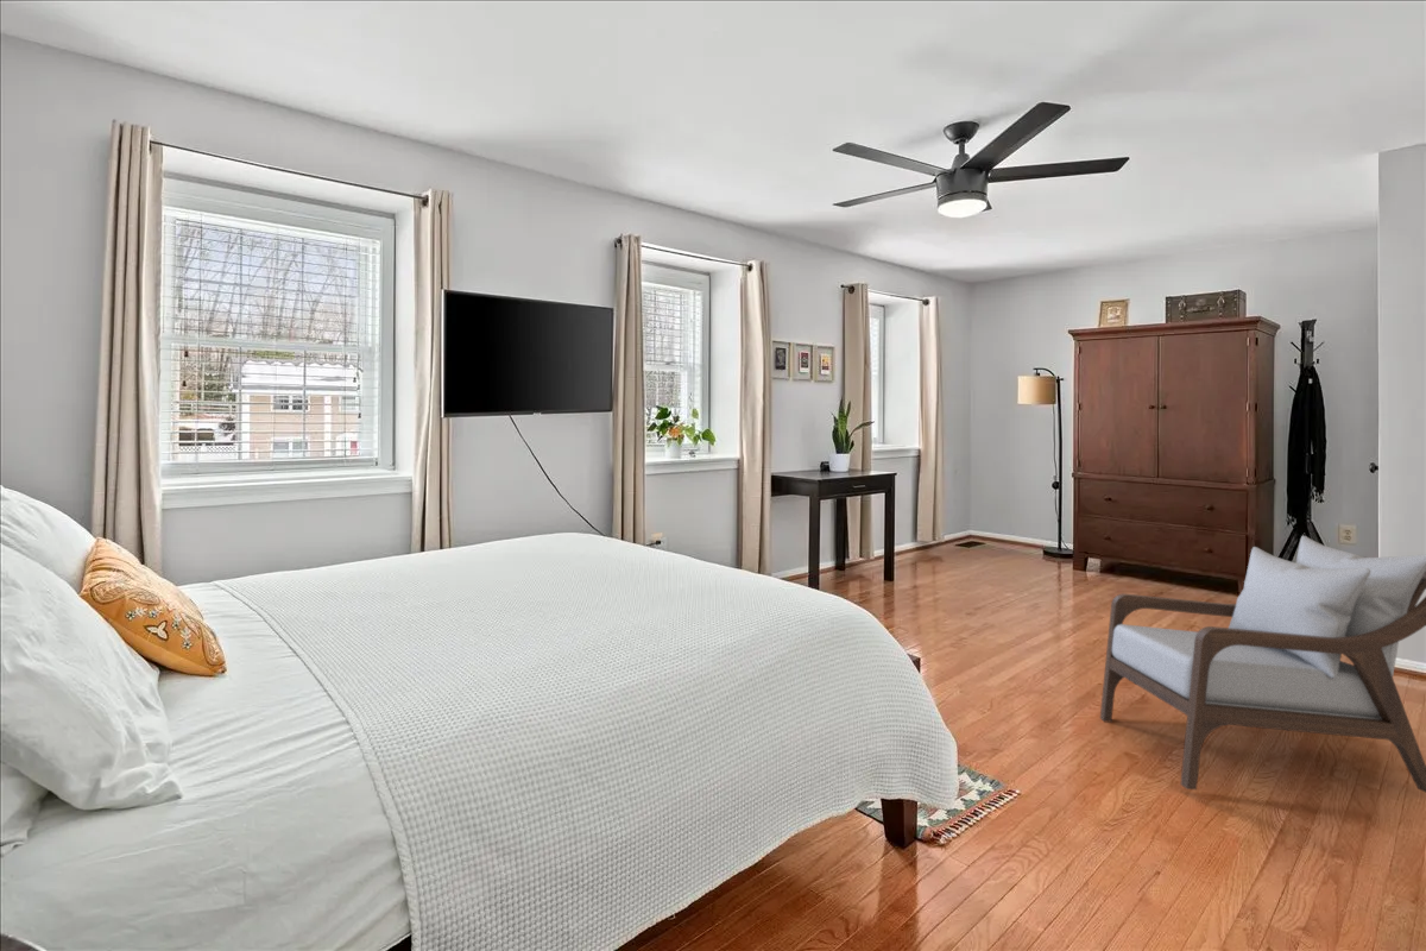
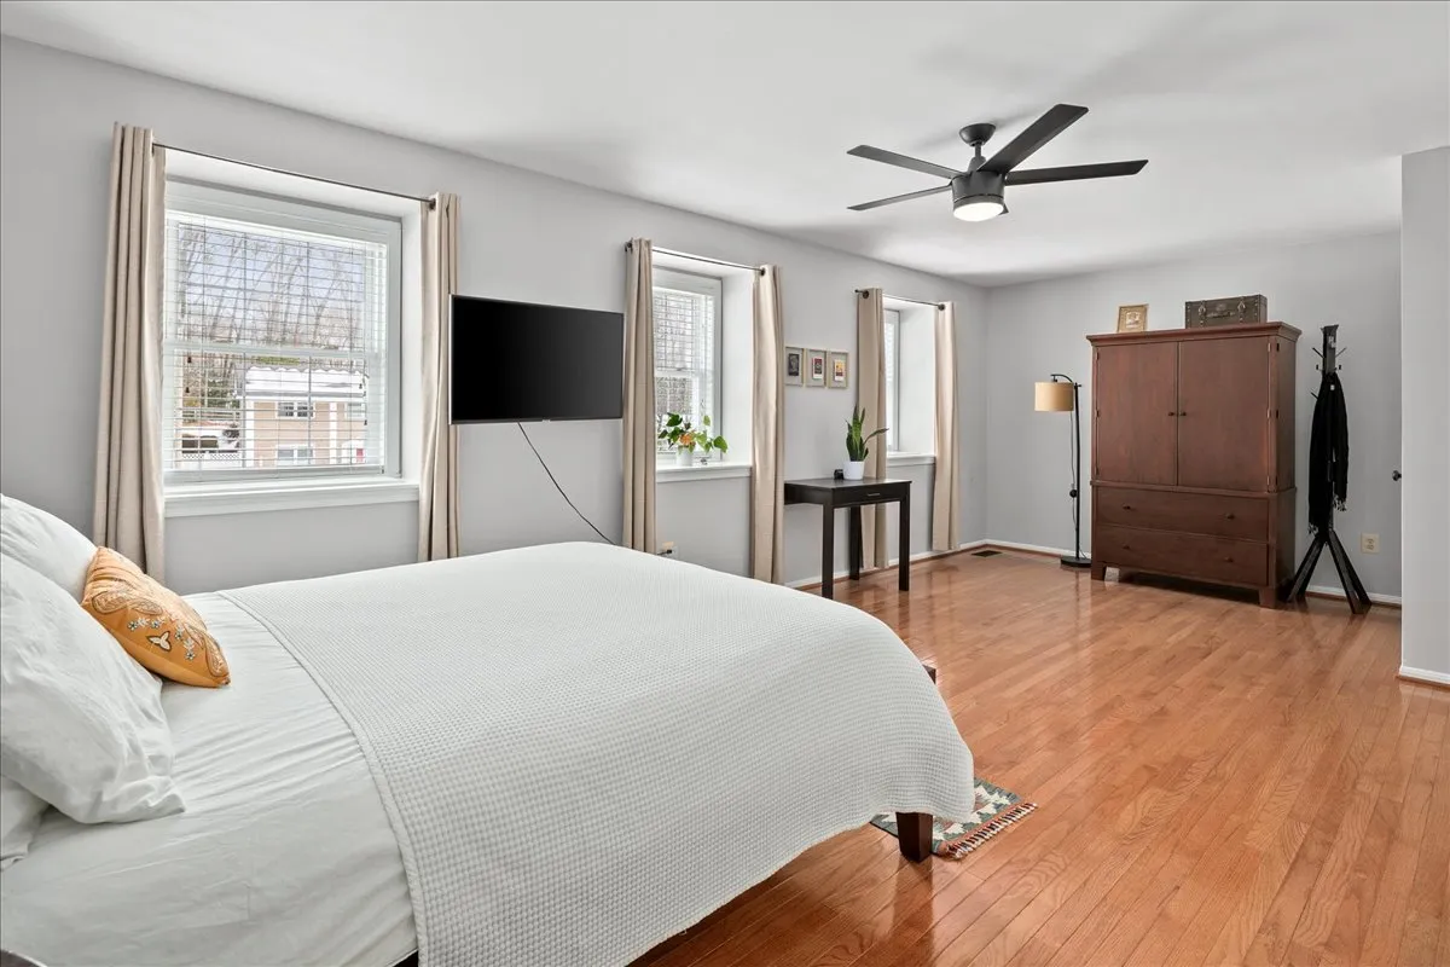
- armchair (1267, 649)
